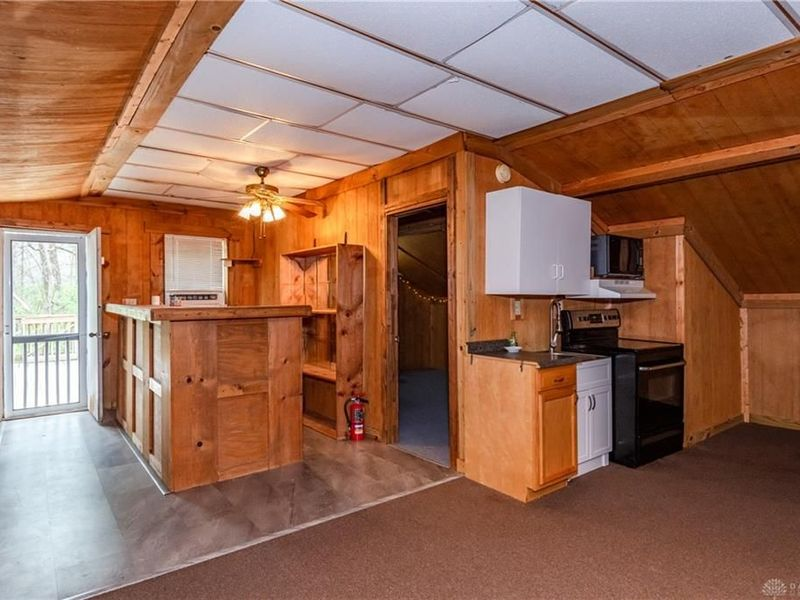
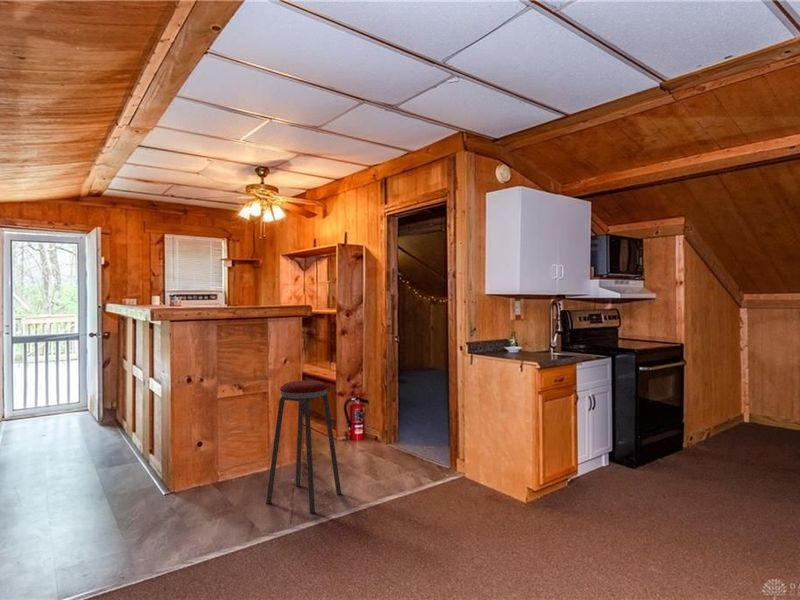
+ music stool (306, 440)
